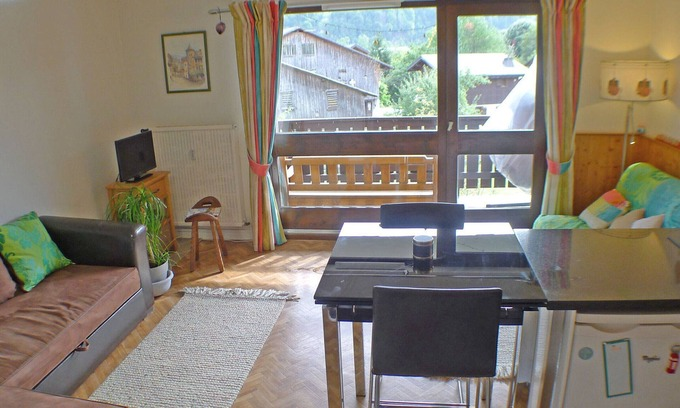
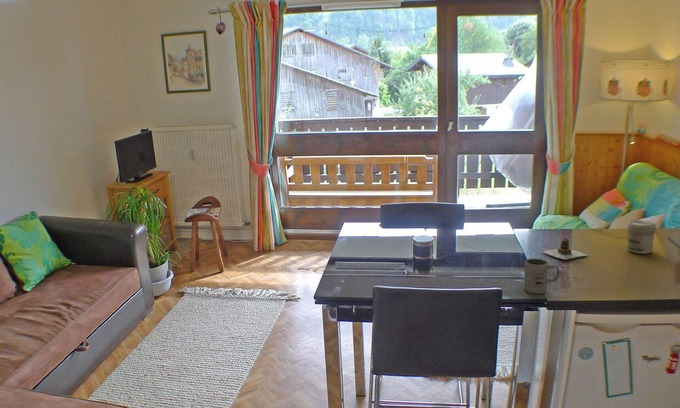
+ mug (542, 275)
+ teapot (564, 245)
+ jar (640, 236)
